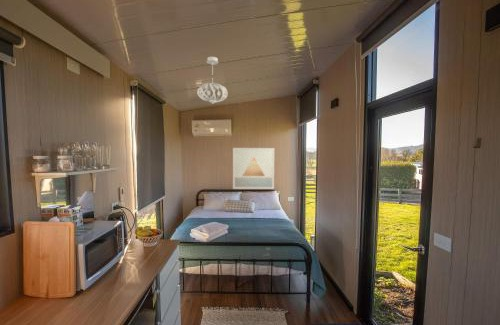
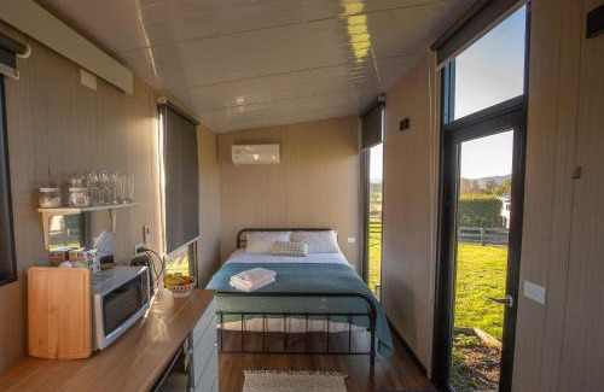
- wall art (253, 168)
- pendant light (212, 81)
